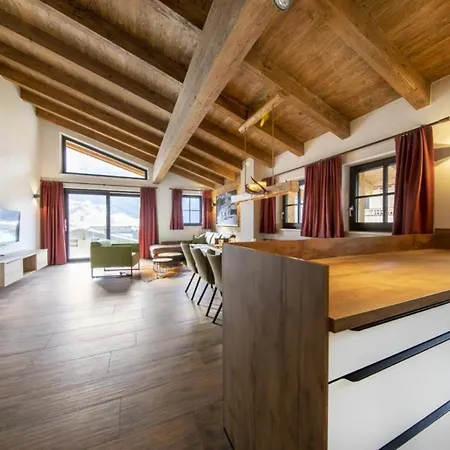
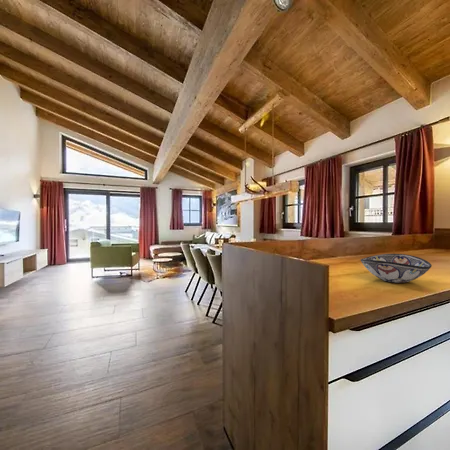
+ ceramic bowl (393, 268)
